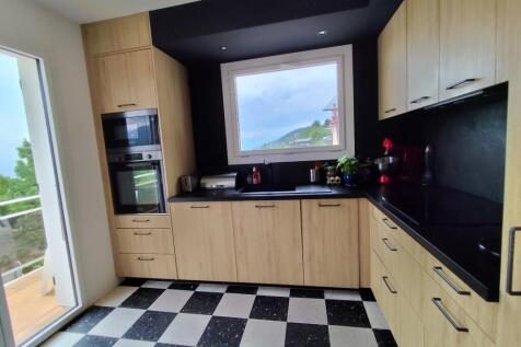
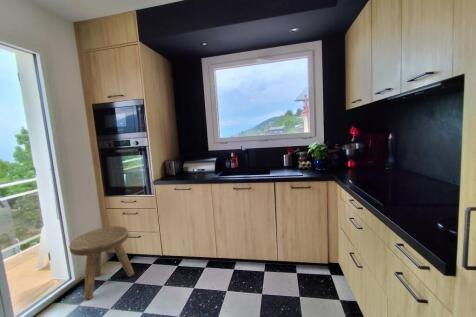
+ stool (100, 259)
